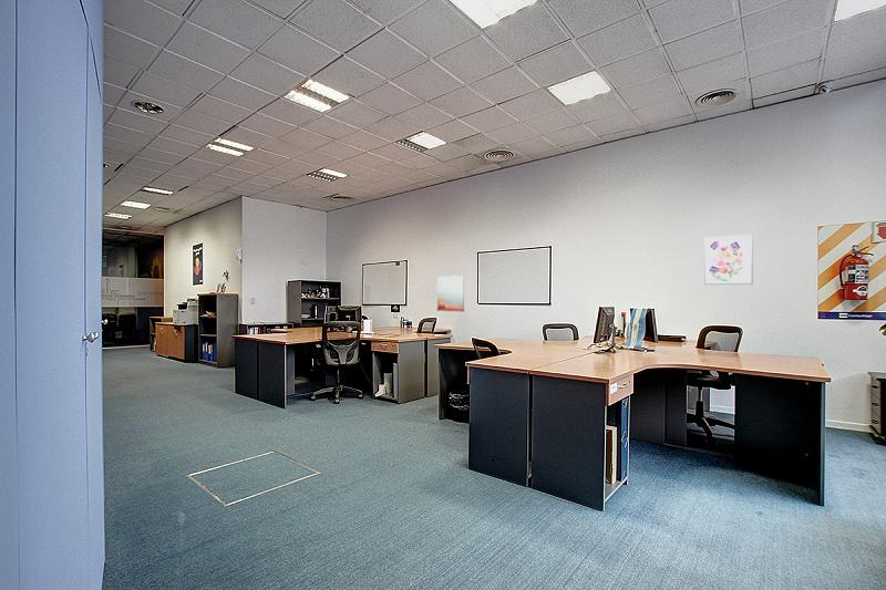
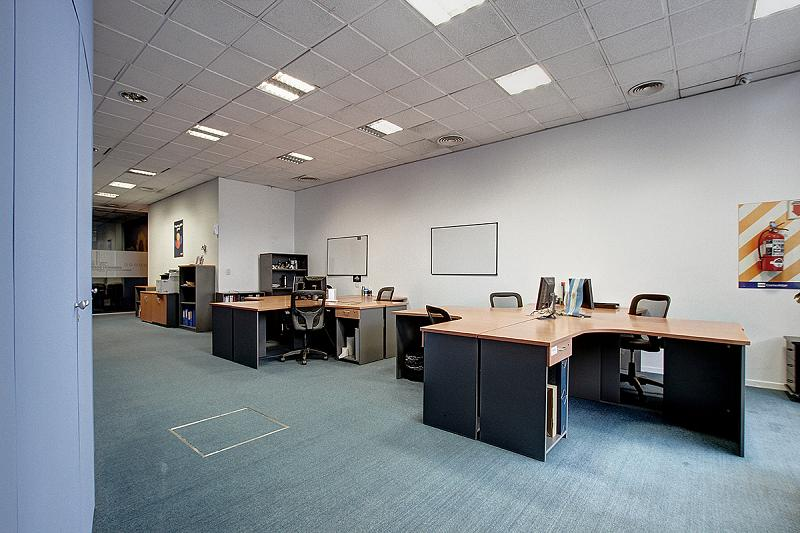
- wall art (728, 260)
- wall art (450, 293)
